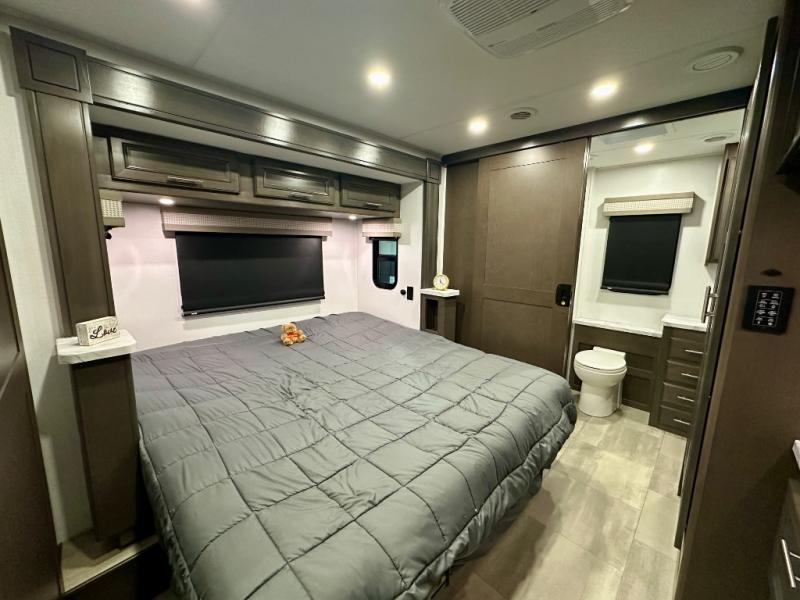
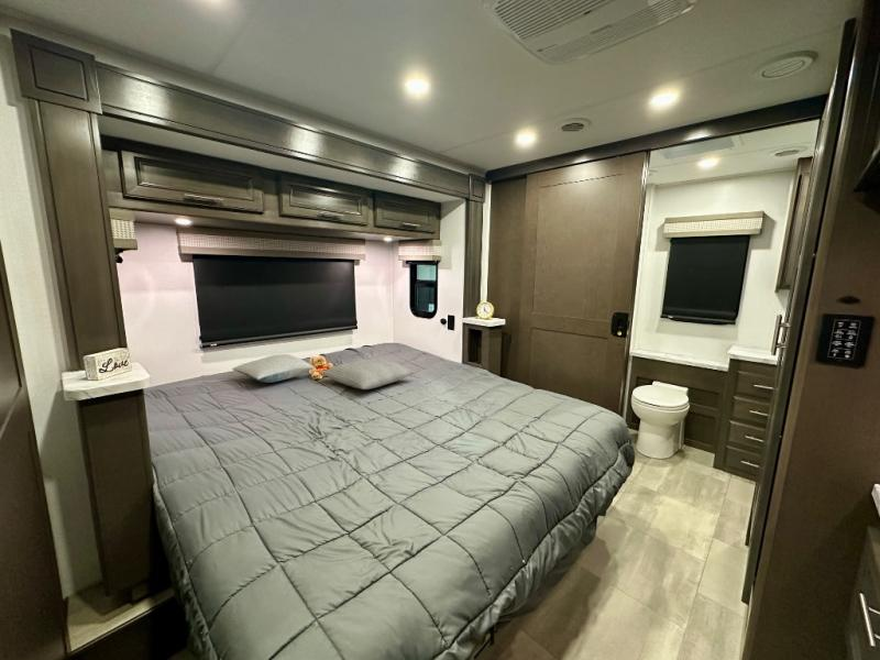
+ pillow (369, 372)
+ pillow (273, 367)
